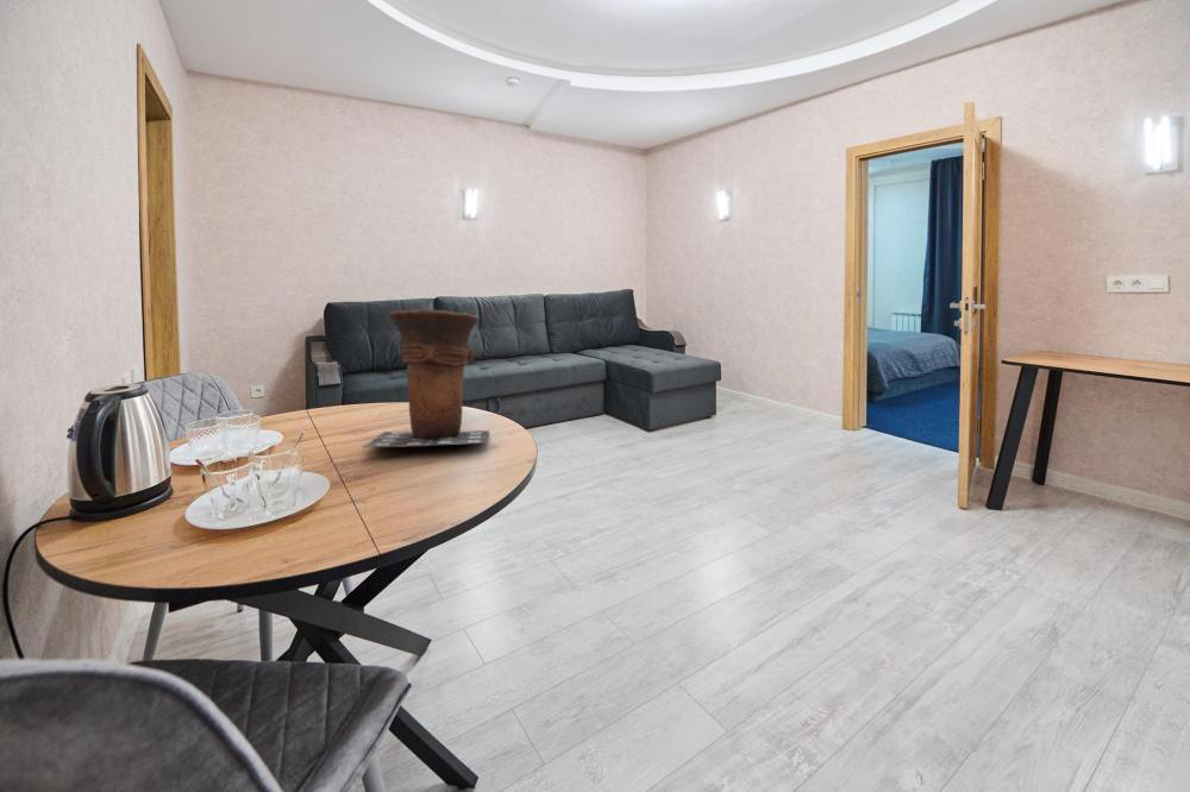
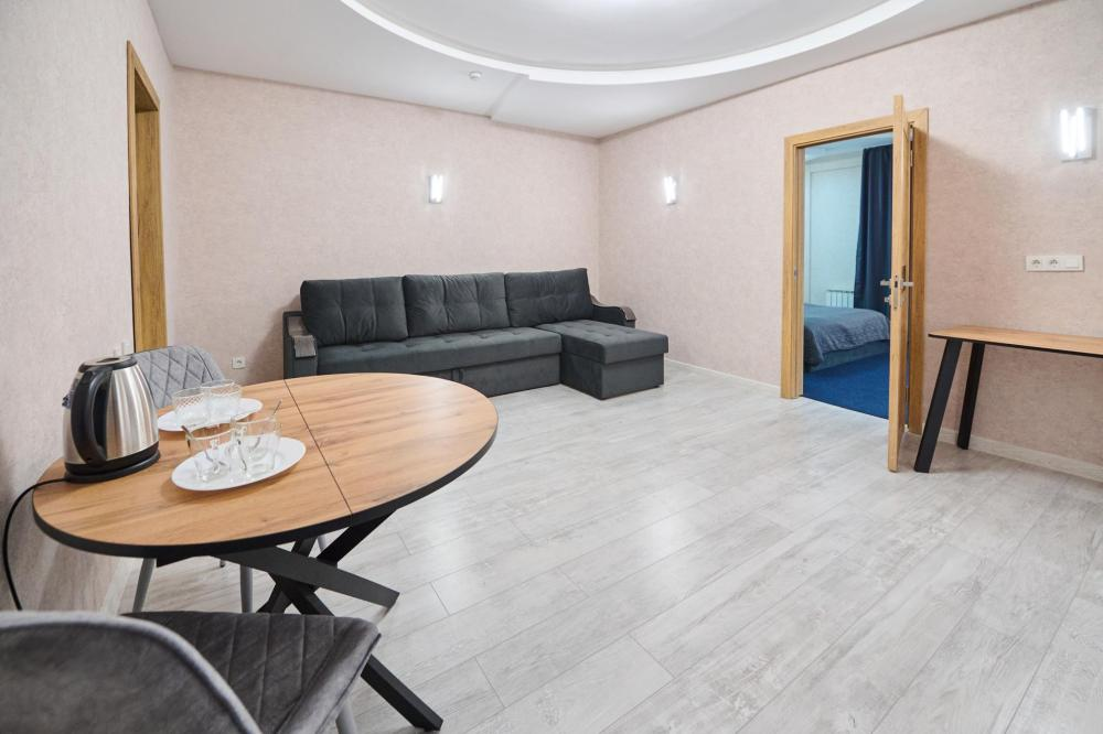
- vase (430, 377)
